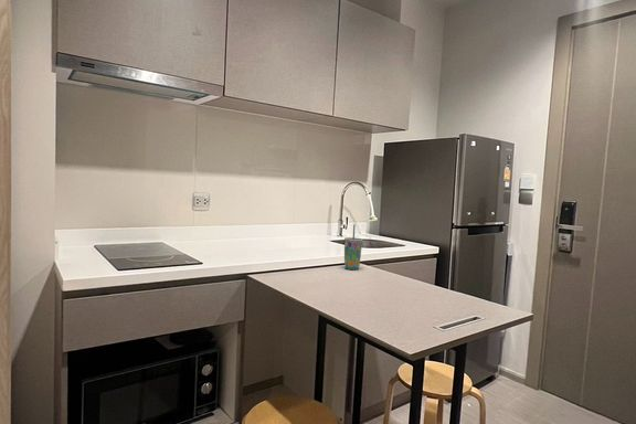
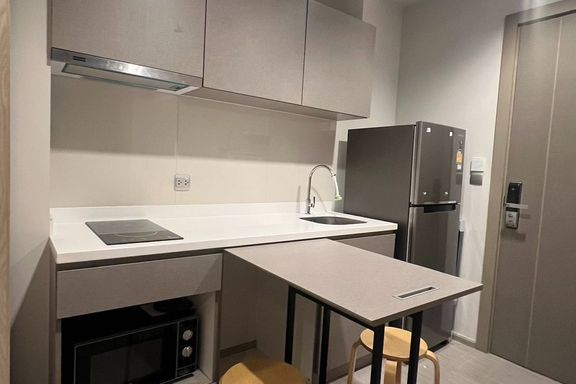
- cup (352, 246)
